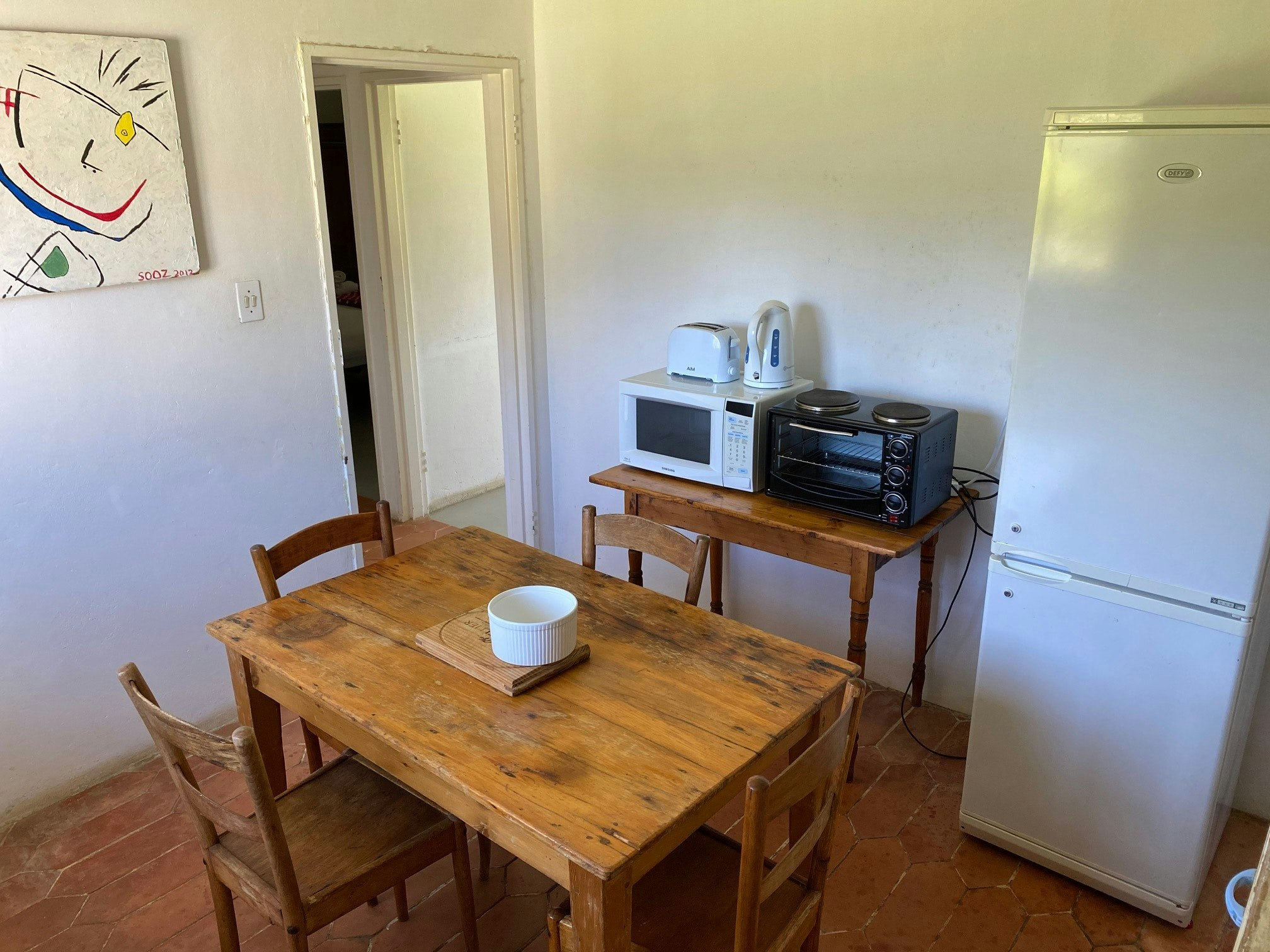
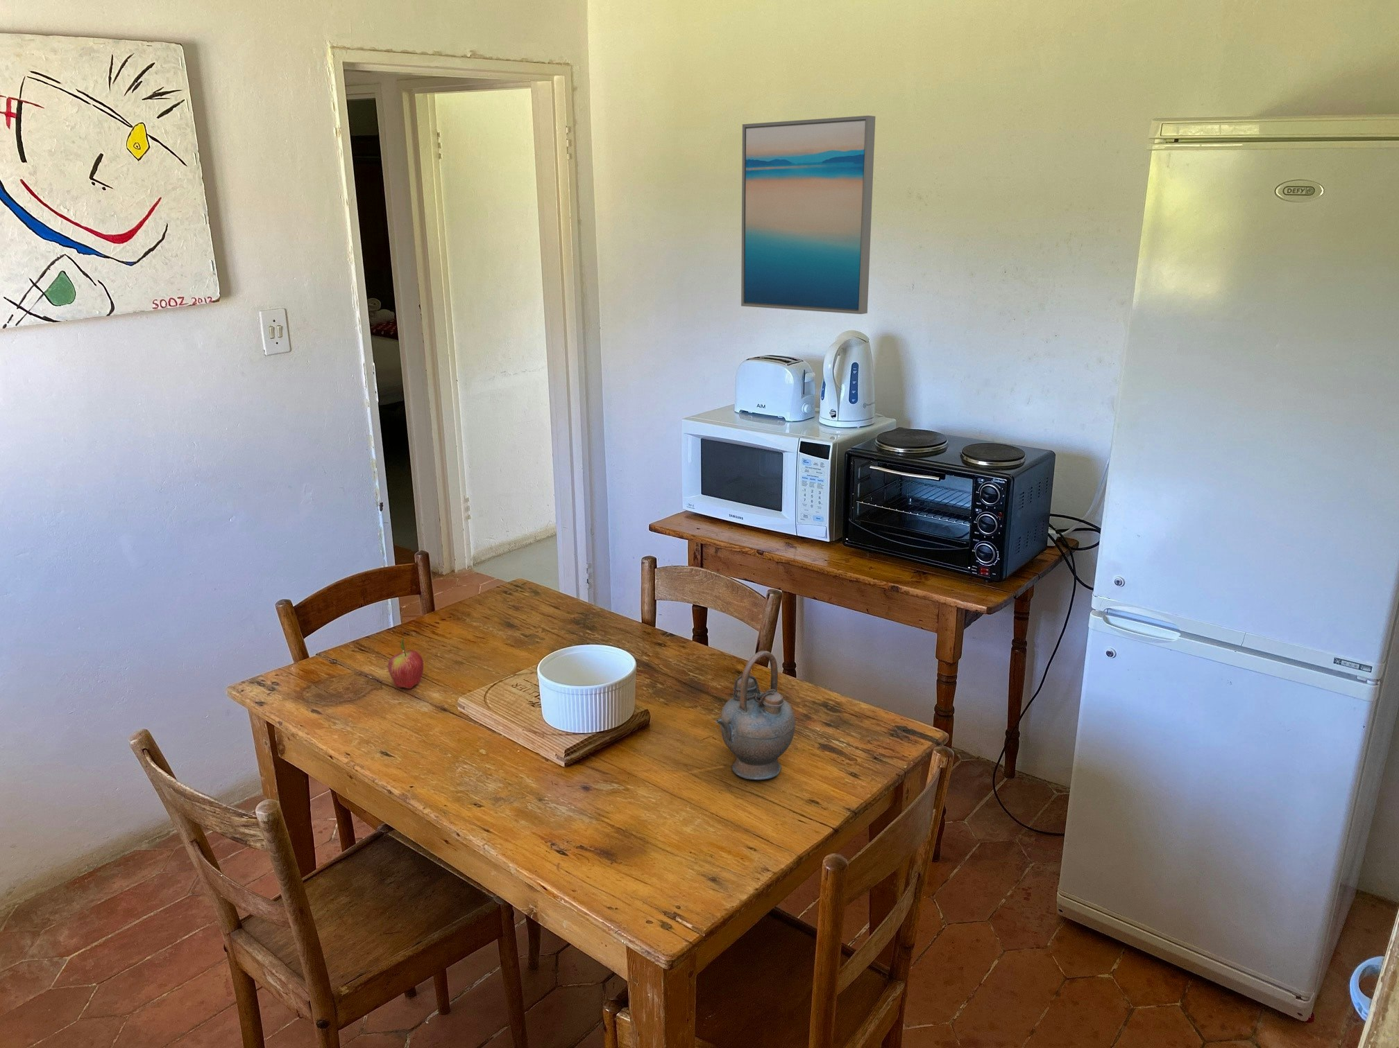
+ fruit (405, 663)
+ teapot (751, 713)
+ wall art (803, 217)
